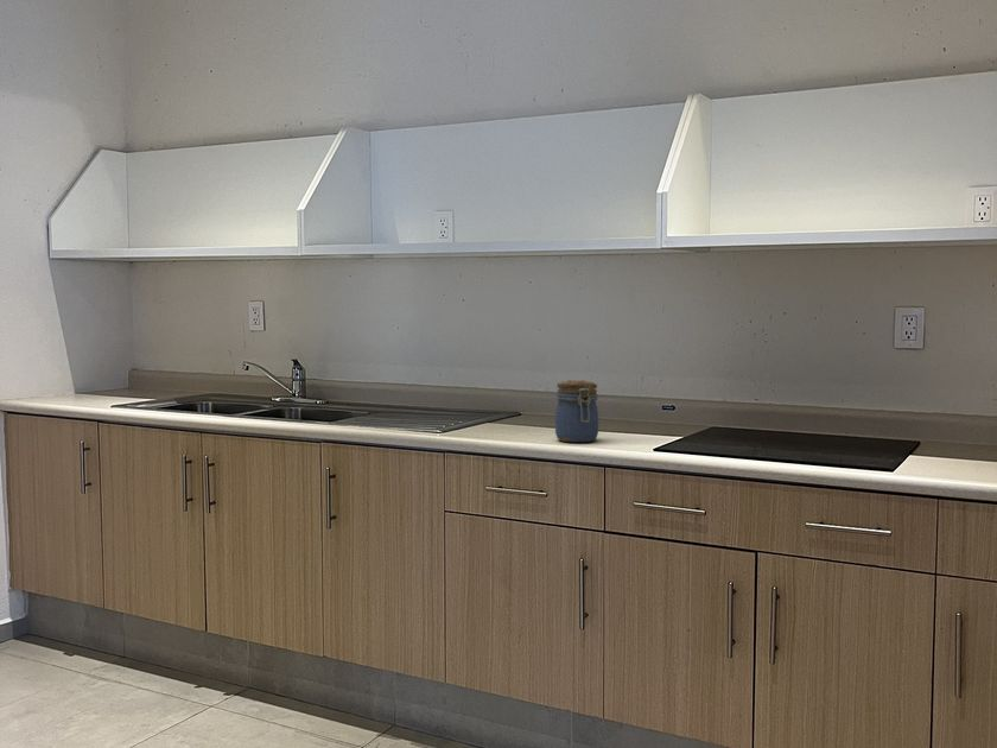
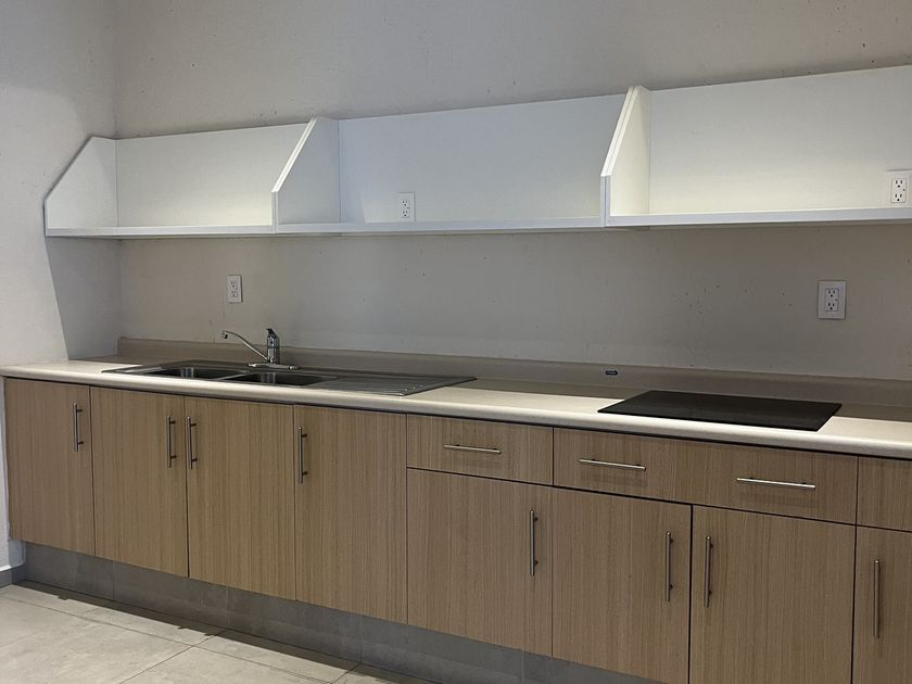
- jar (577, 411)
